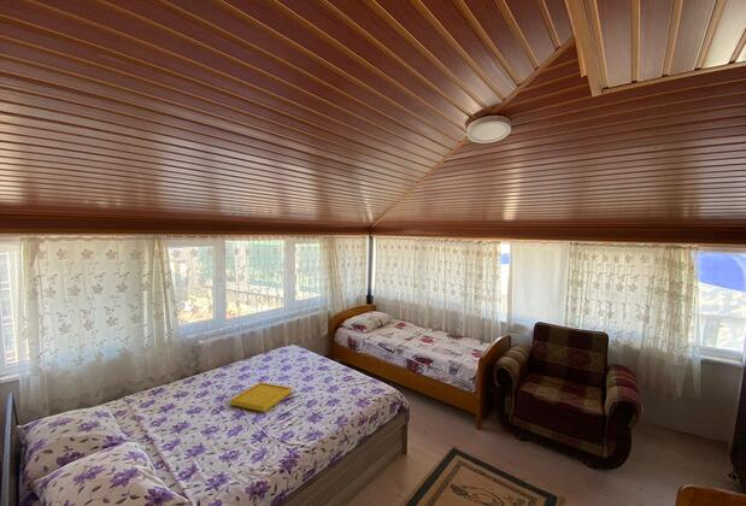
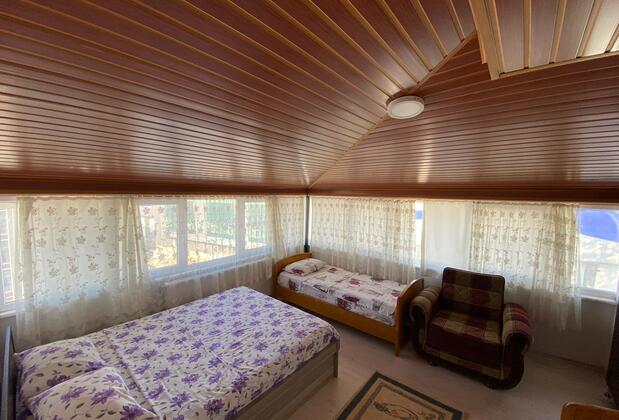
- serving tray (262, 395)
